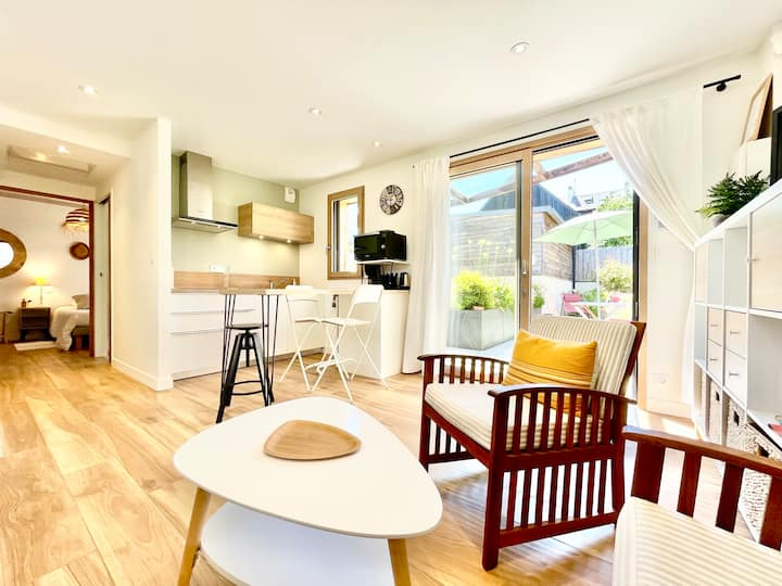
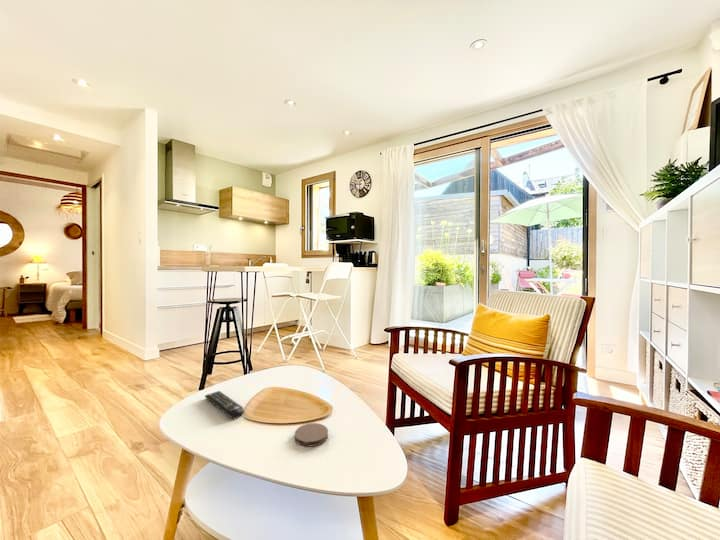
+ remote control (223, 403)
+ coaster (311, 434)
